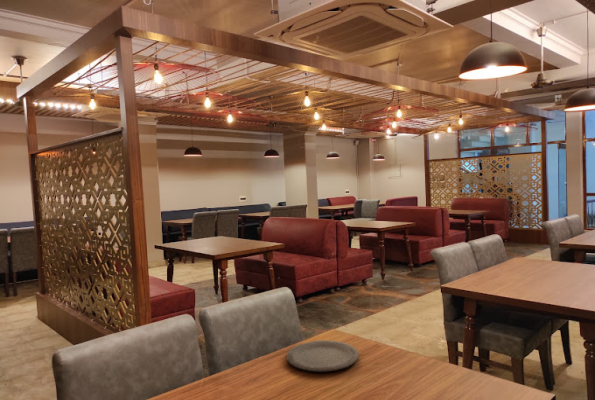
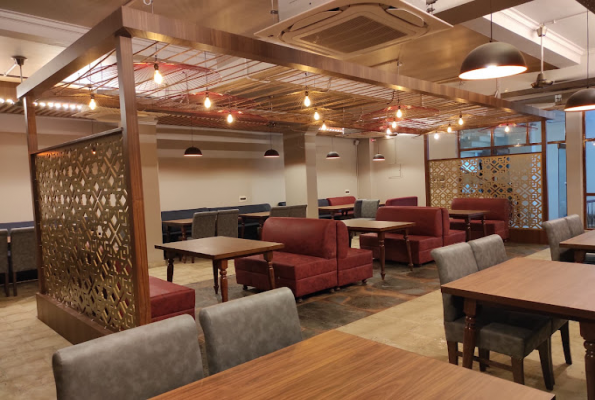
- plate (322, 355)
